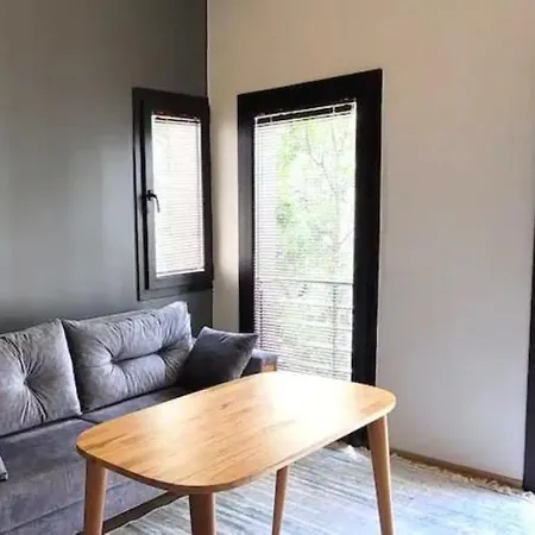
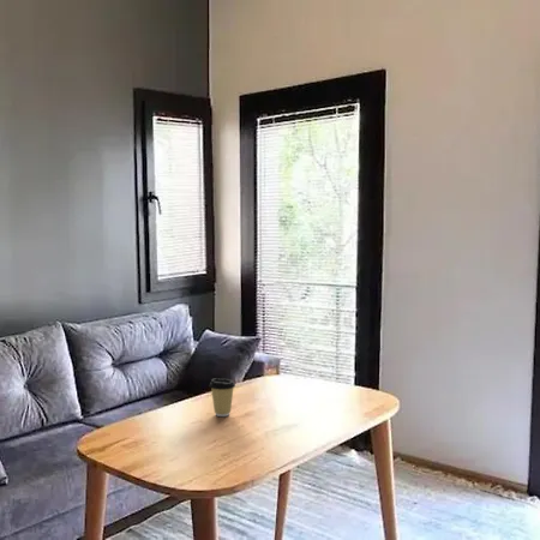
+ coffee cup (222, 397)
